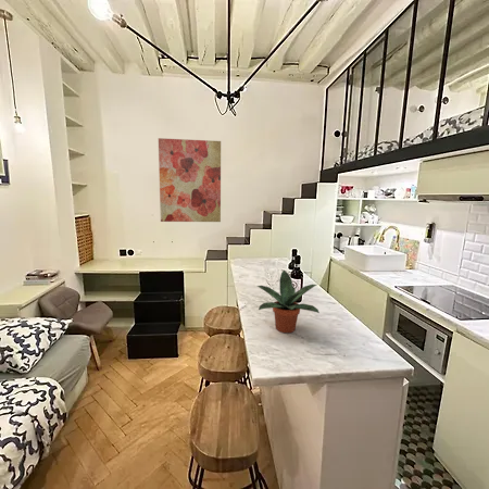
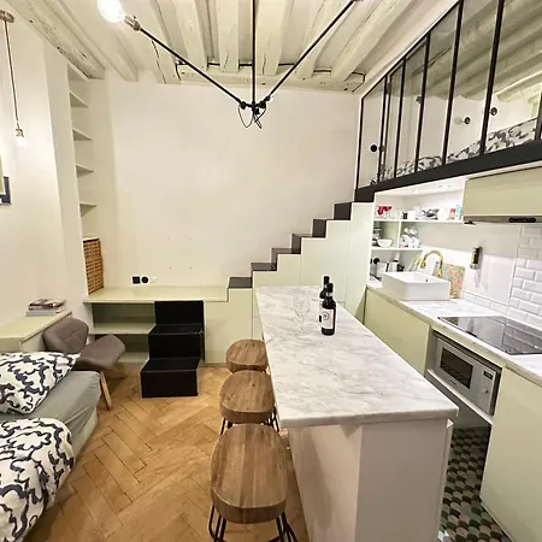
- wall art (190, 181)
- potted plant (286, 302)
